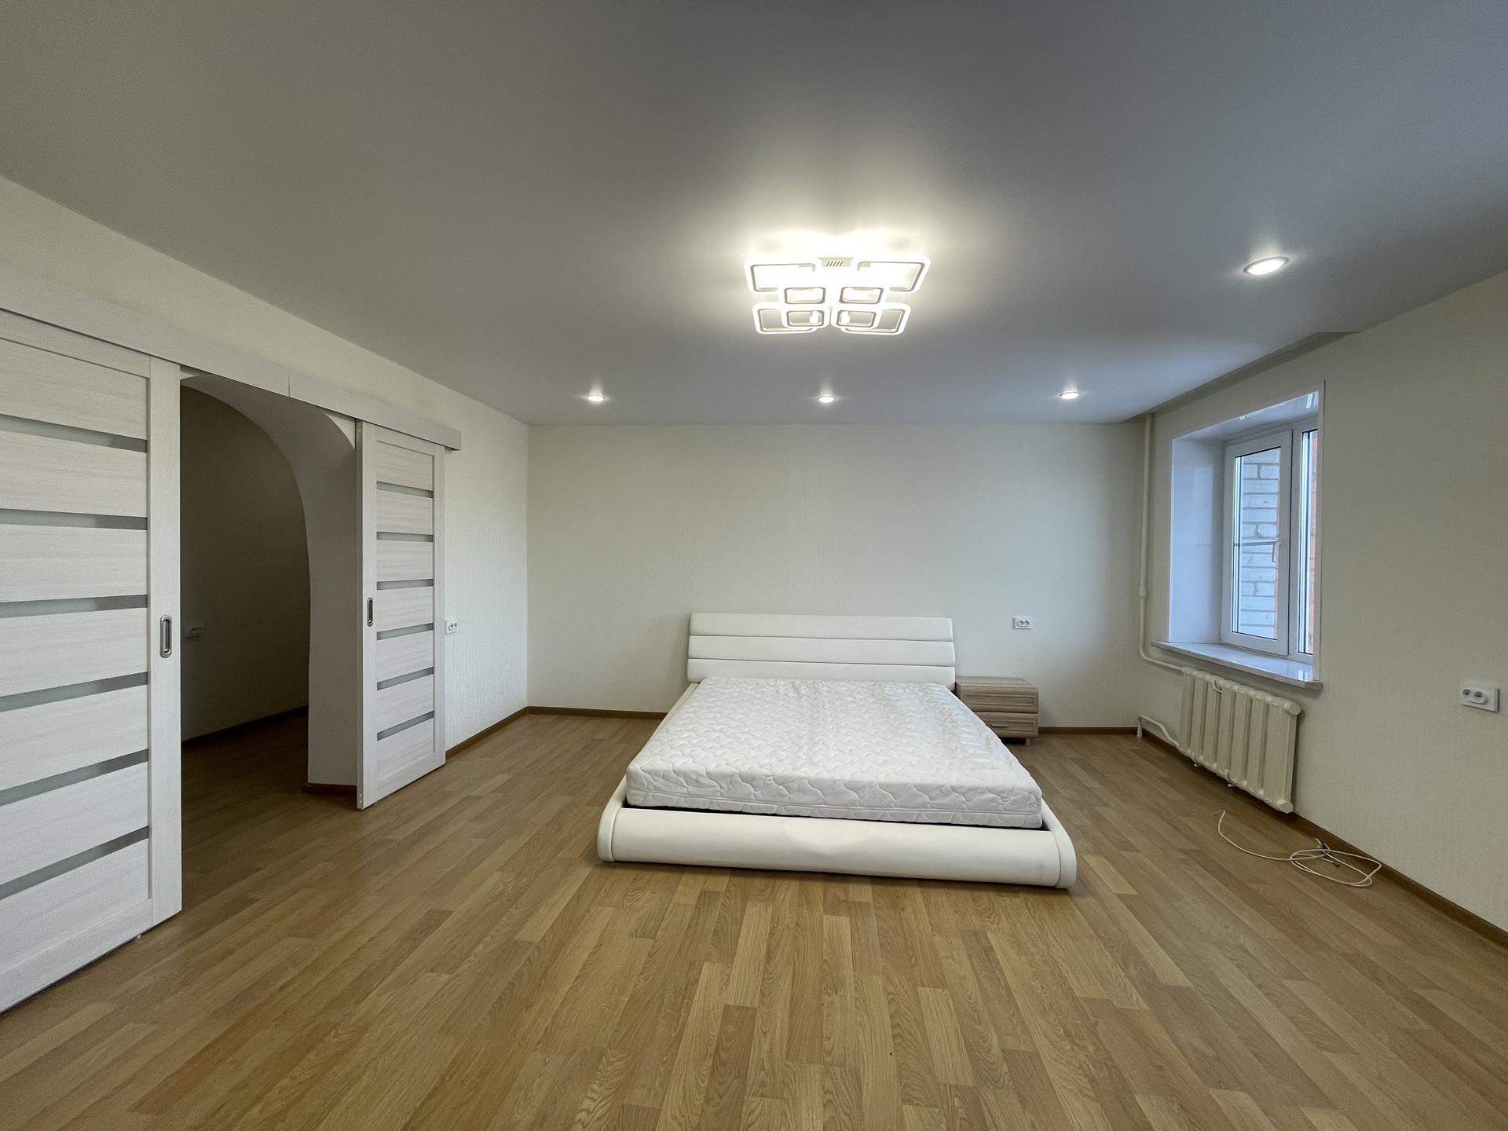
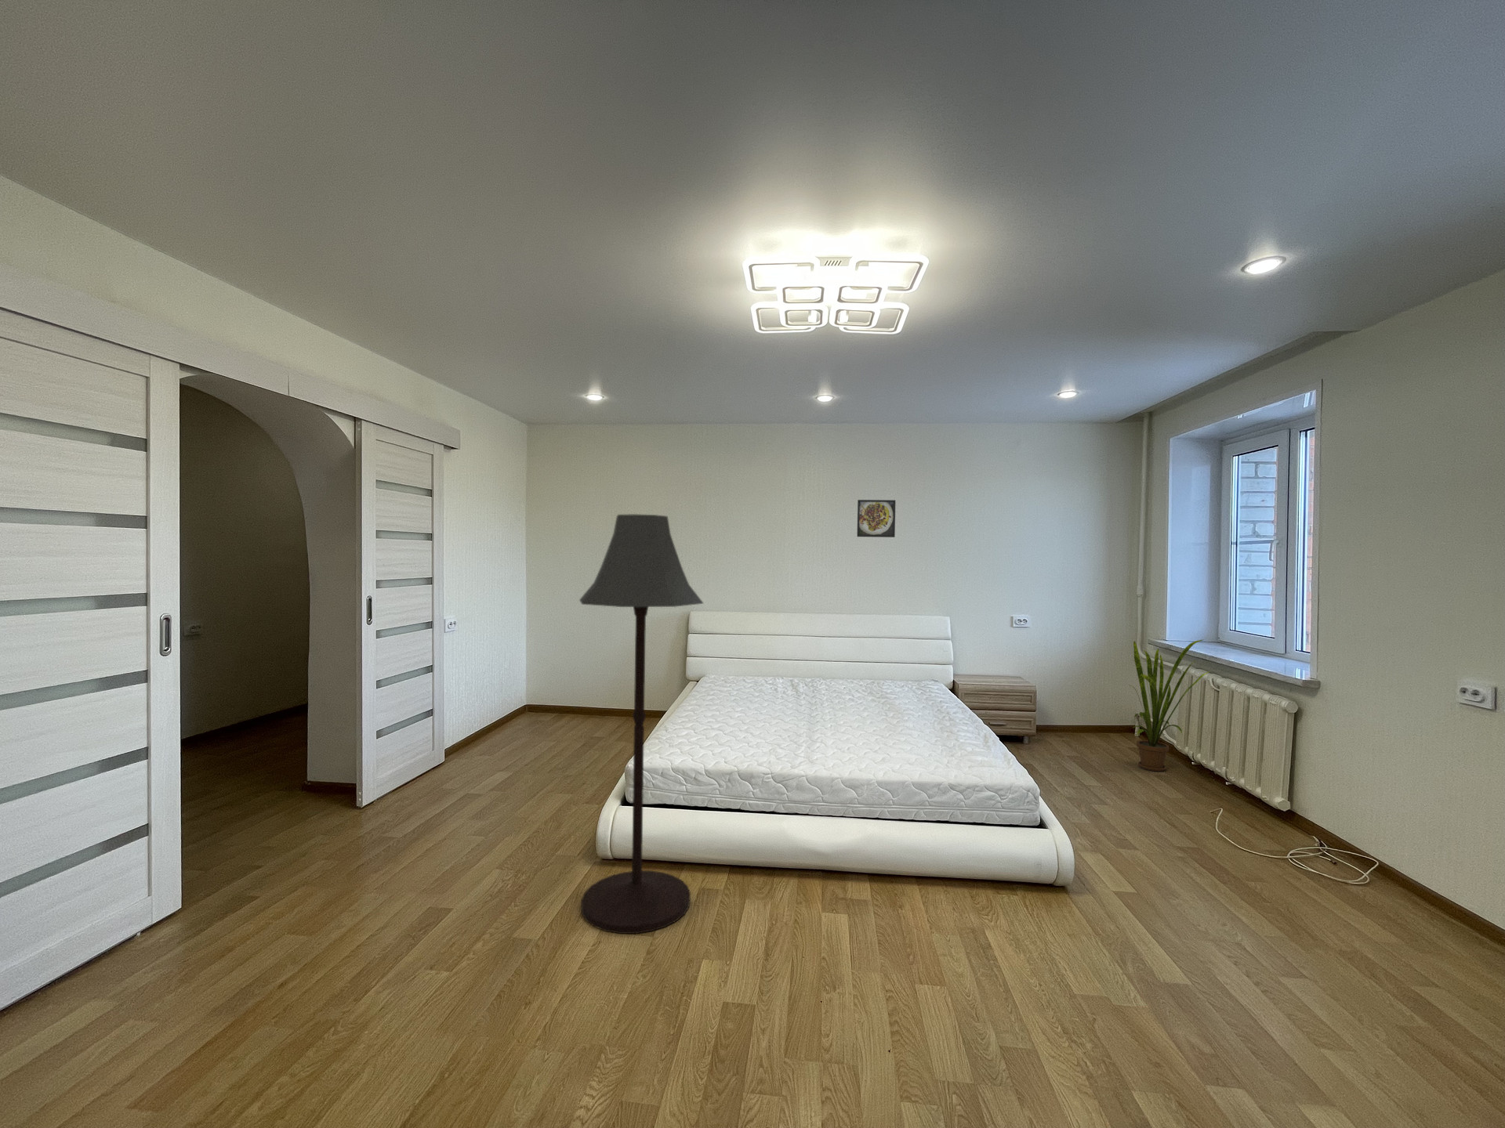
+ floor lamp (639, 710)
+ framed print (876, 518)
+ house plant (1159, 703)
